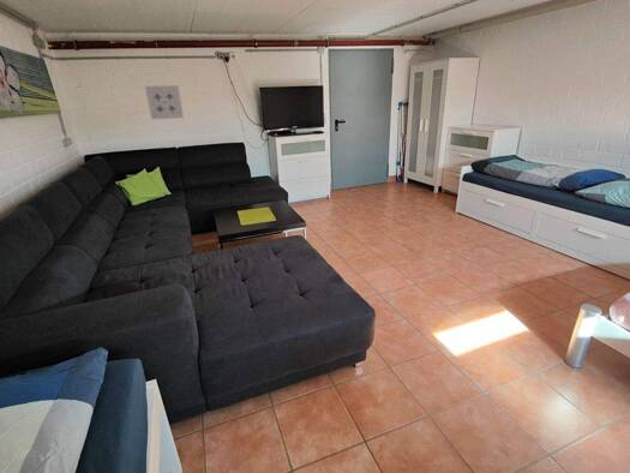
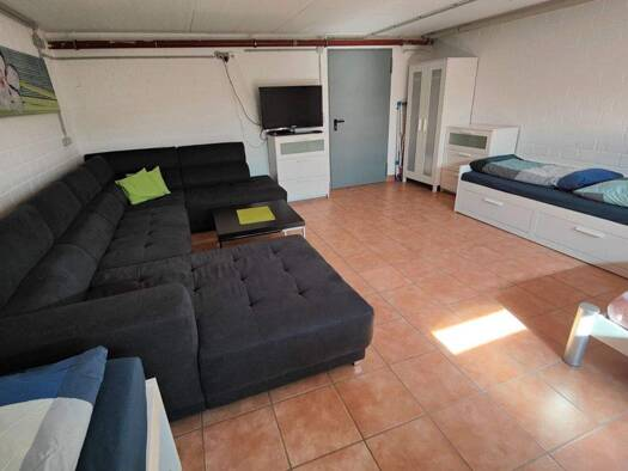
- wall art (164, 102)
